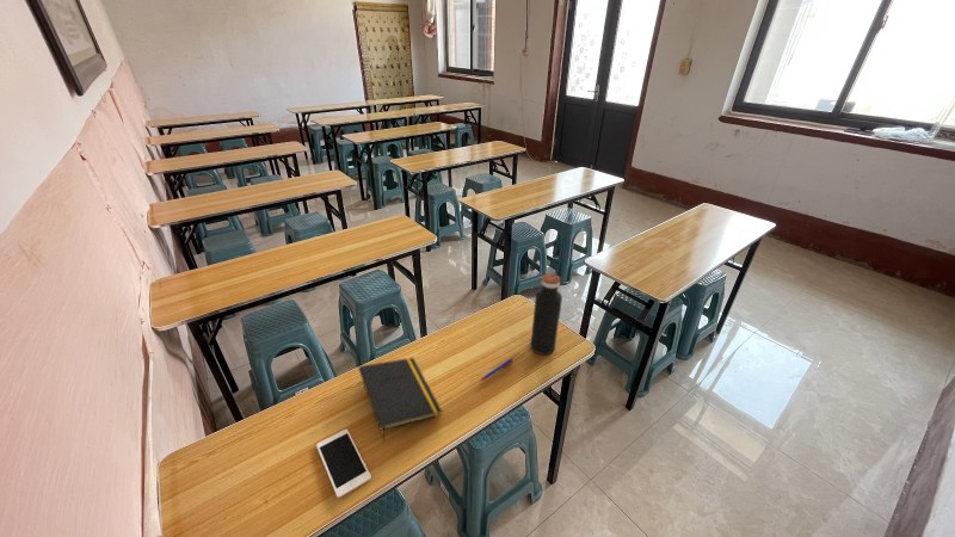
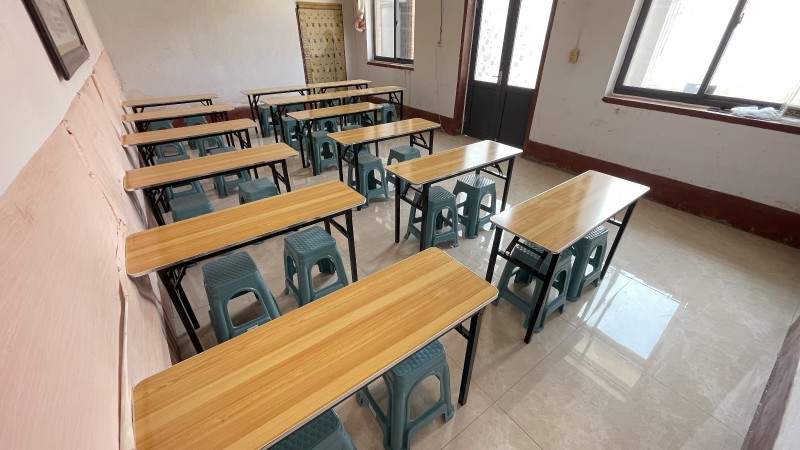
- cell phone (343, 461)
- notepad (398, 389)
- water bottle (546, 314)
- pen (497, 369)
